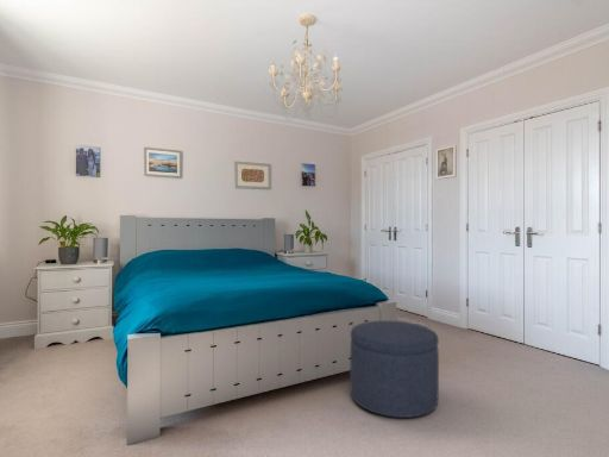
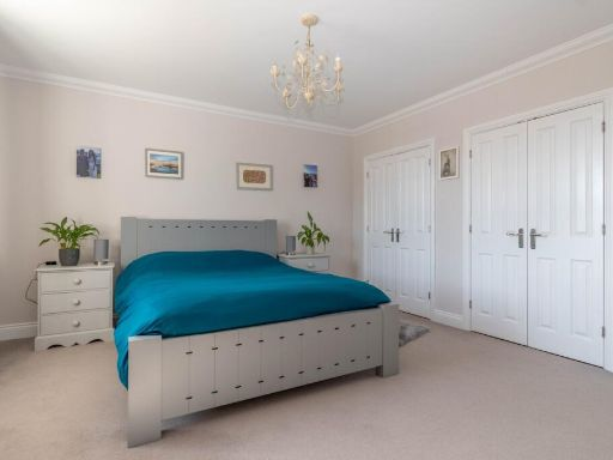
- ottoman (393, 363)
